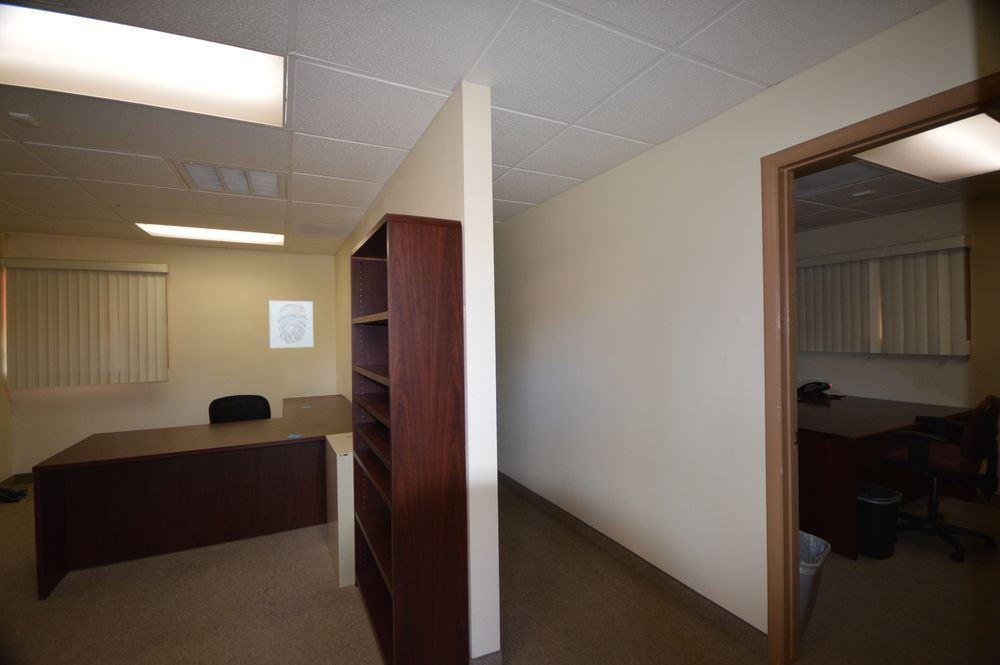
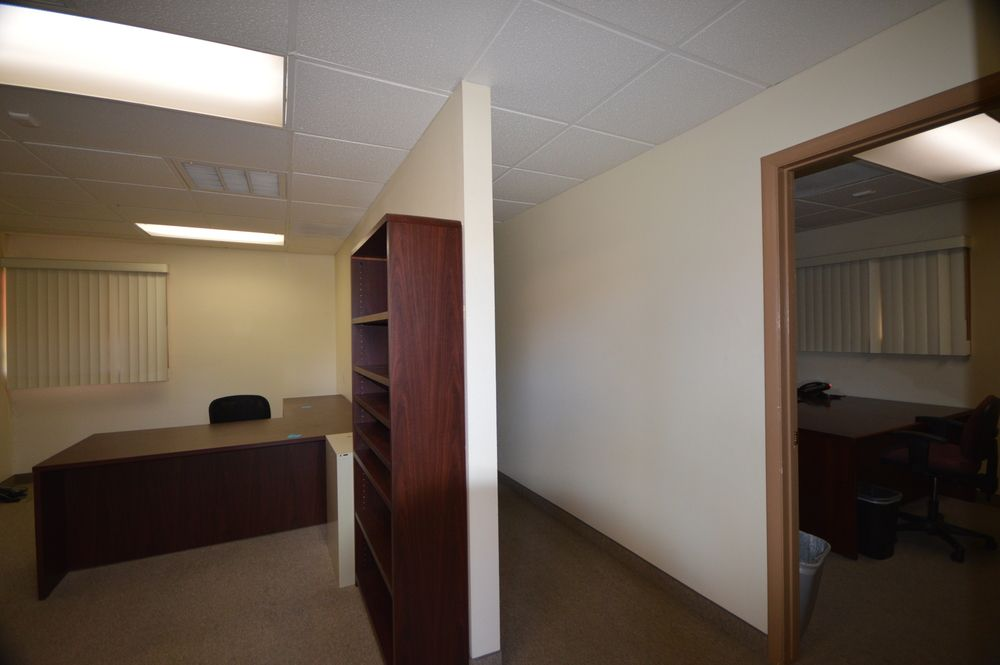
- wall art (291, 324)
